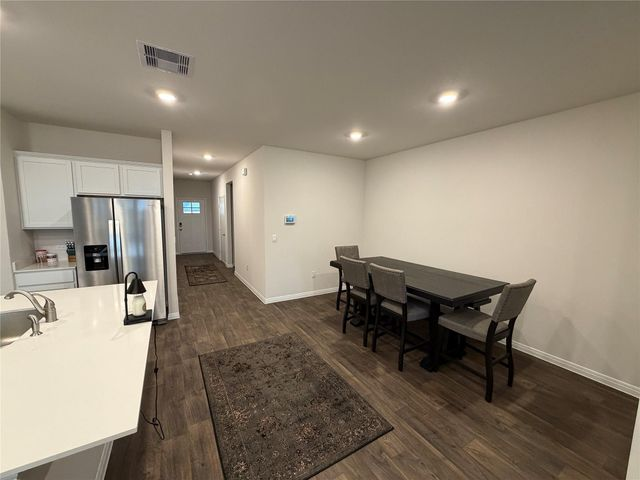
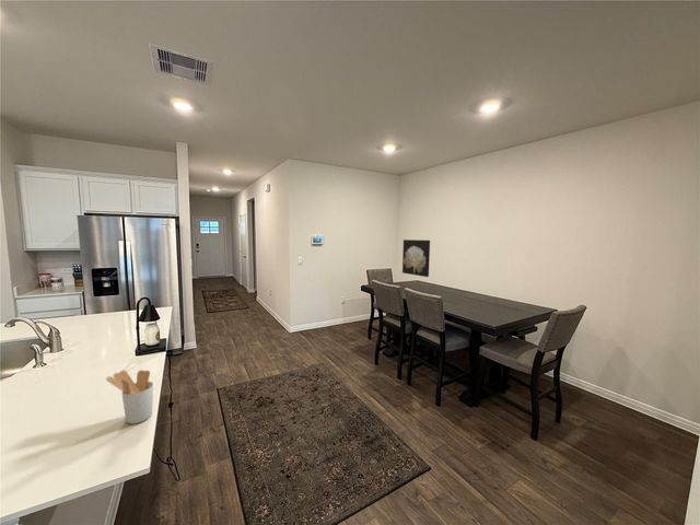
+ utensil holder (131, 395)
+ wall art (415, 257)
